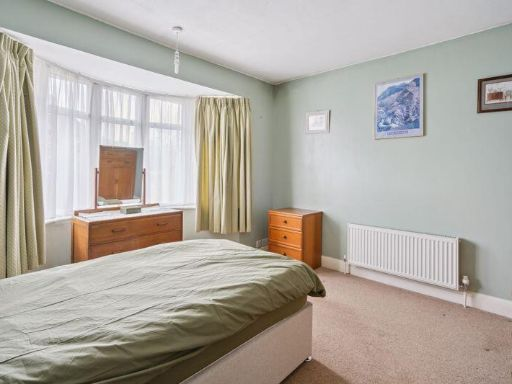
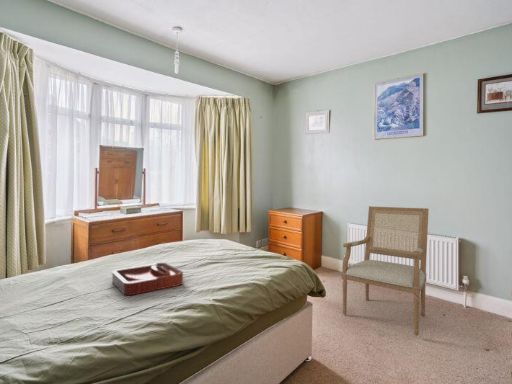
+ decorative tray (147, 277)
+ chair (387, 262)
